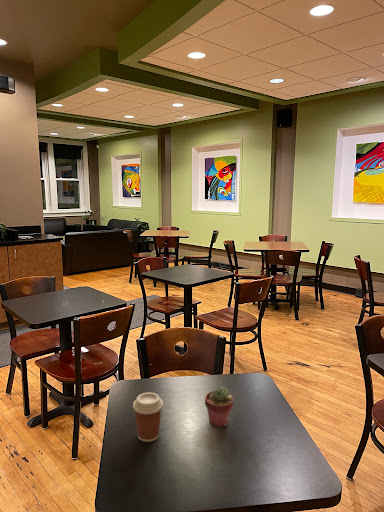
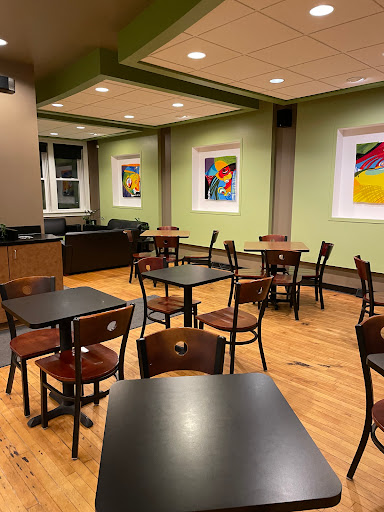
- coffee cup (148, 416)
- potted succulent (218, 404)
